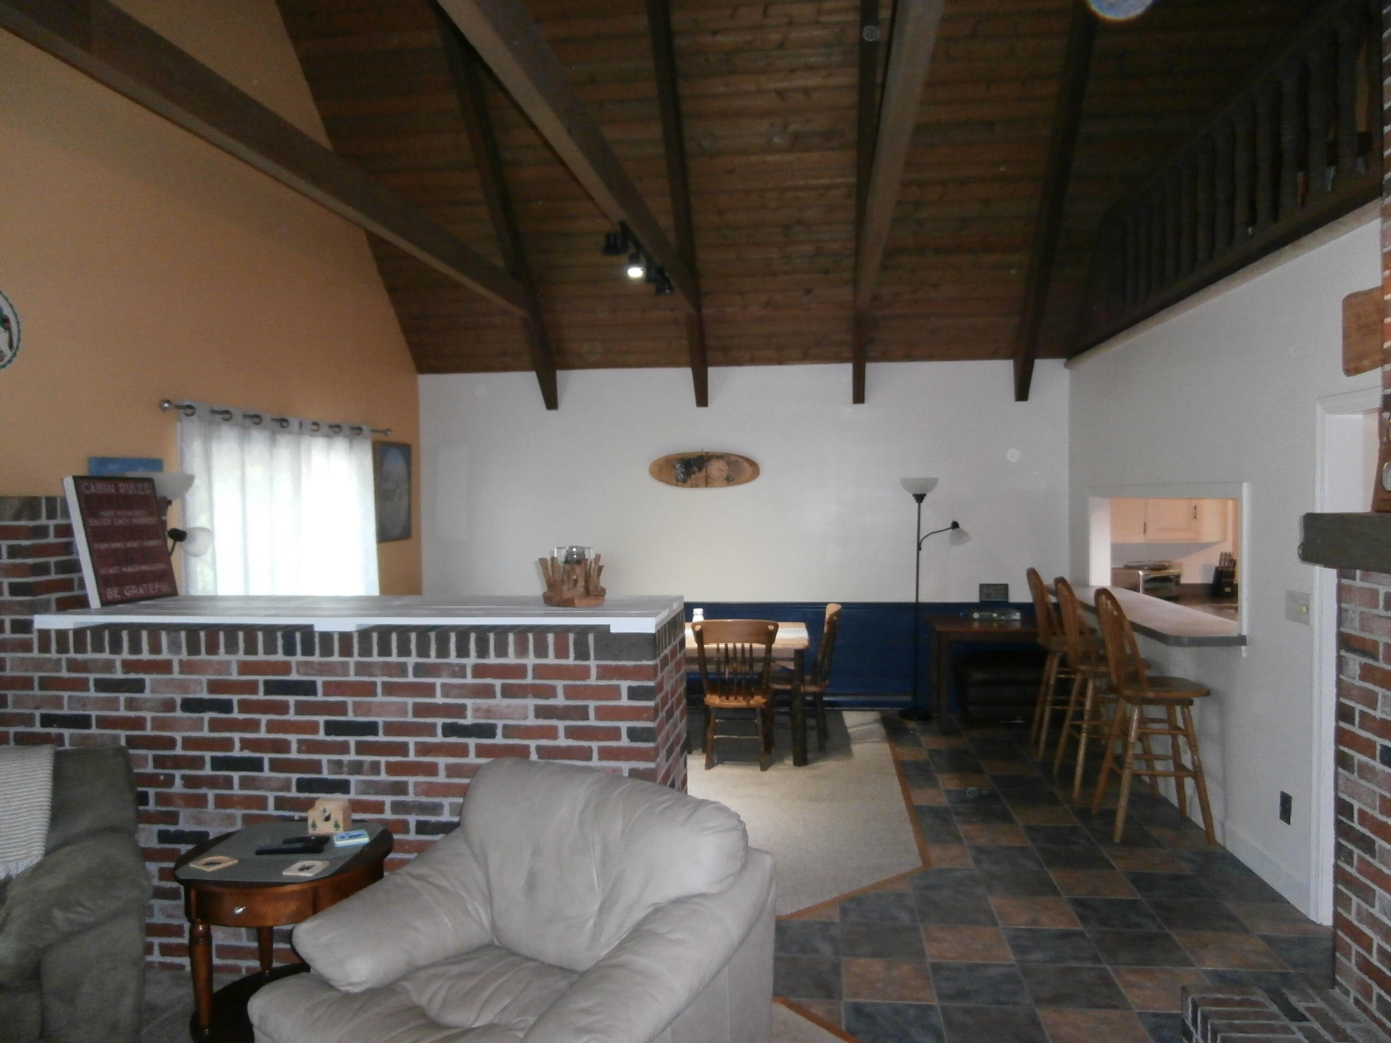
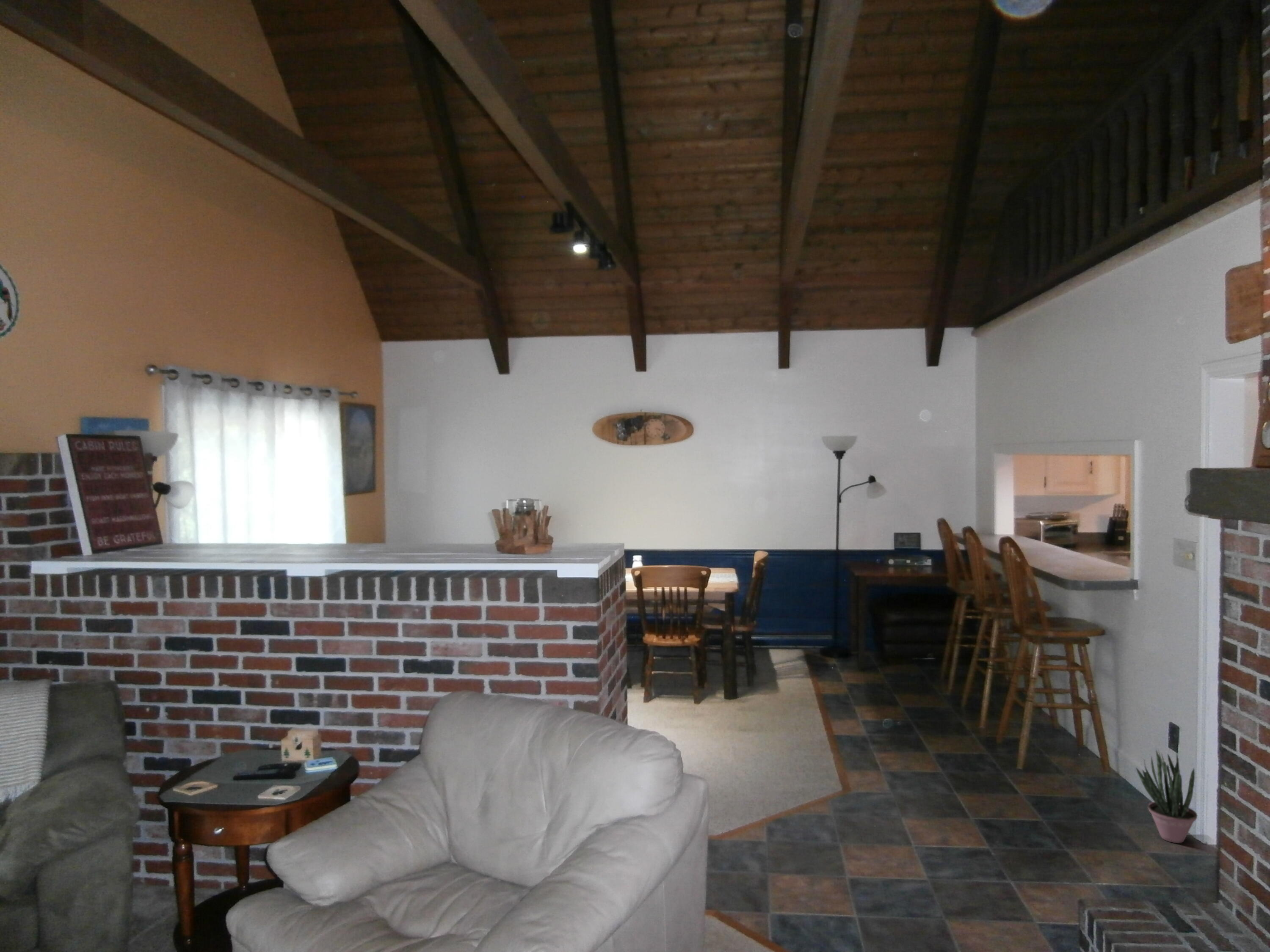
+ potted plant (1166, 795)
